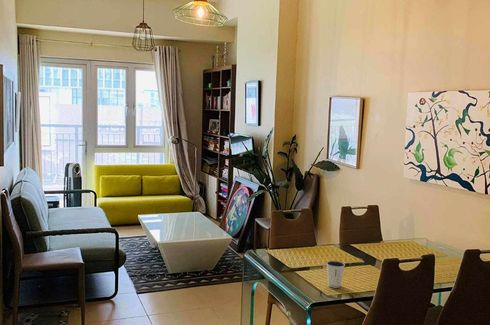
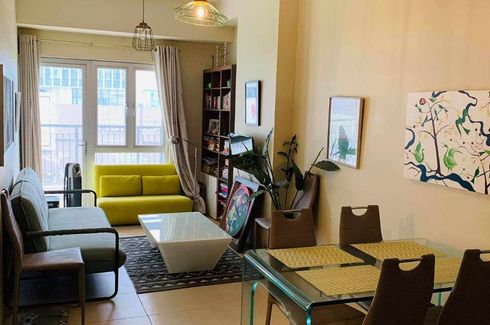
- dixie cup (335, 274)
